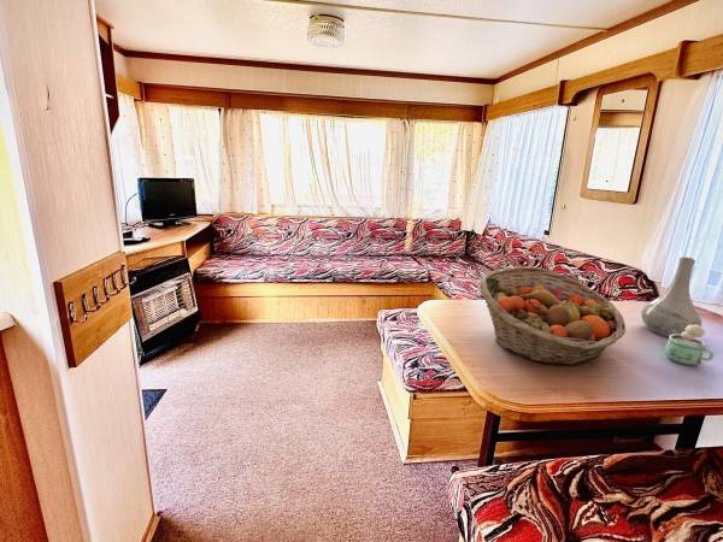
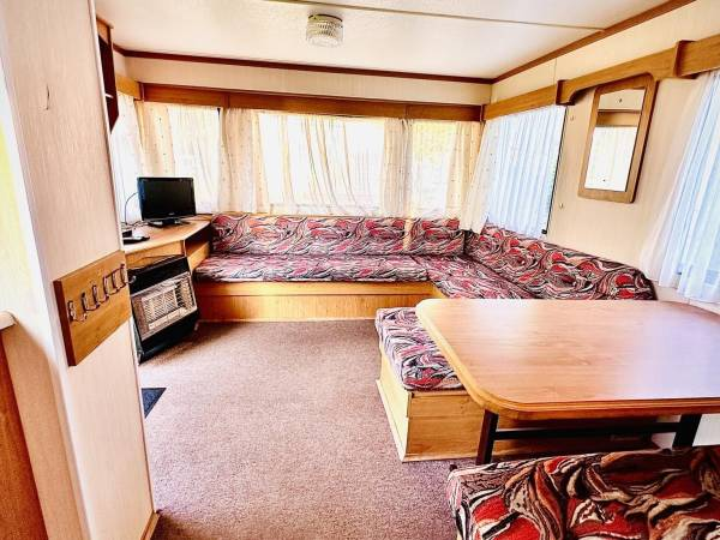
- vase (676, 295)
- fruit basket (547, 311)
- chocolate milk (690, 343)
